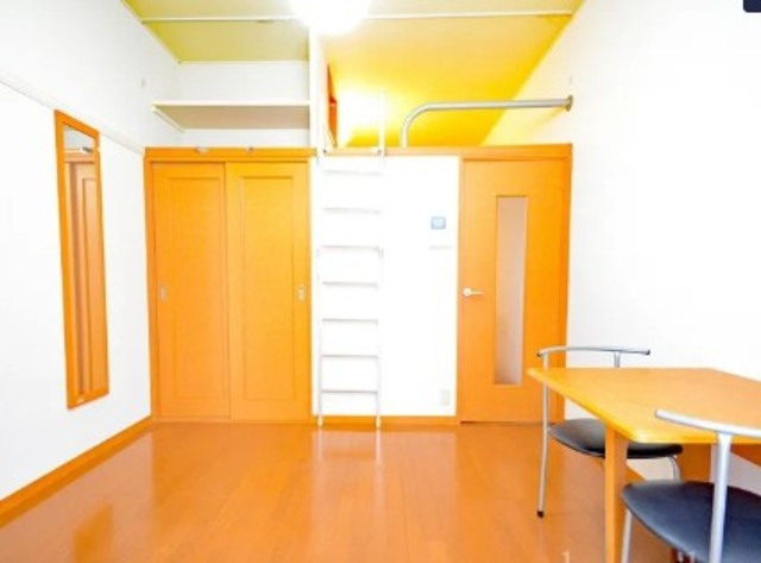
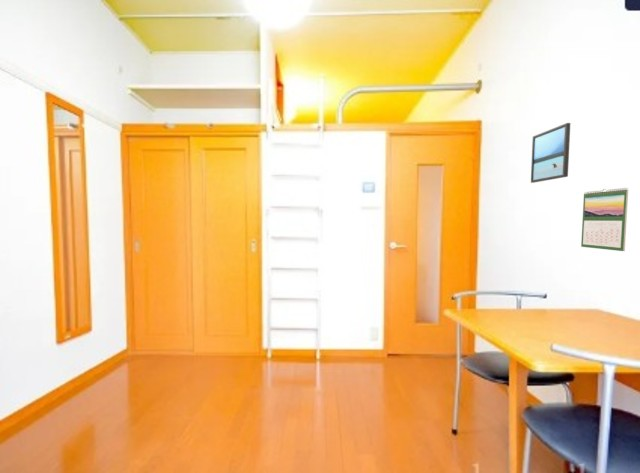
+ calendar (602, 219)
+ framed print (549, 155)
